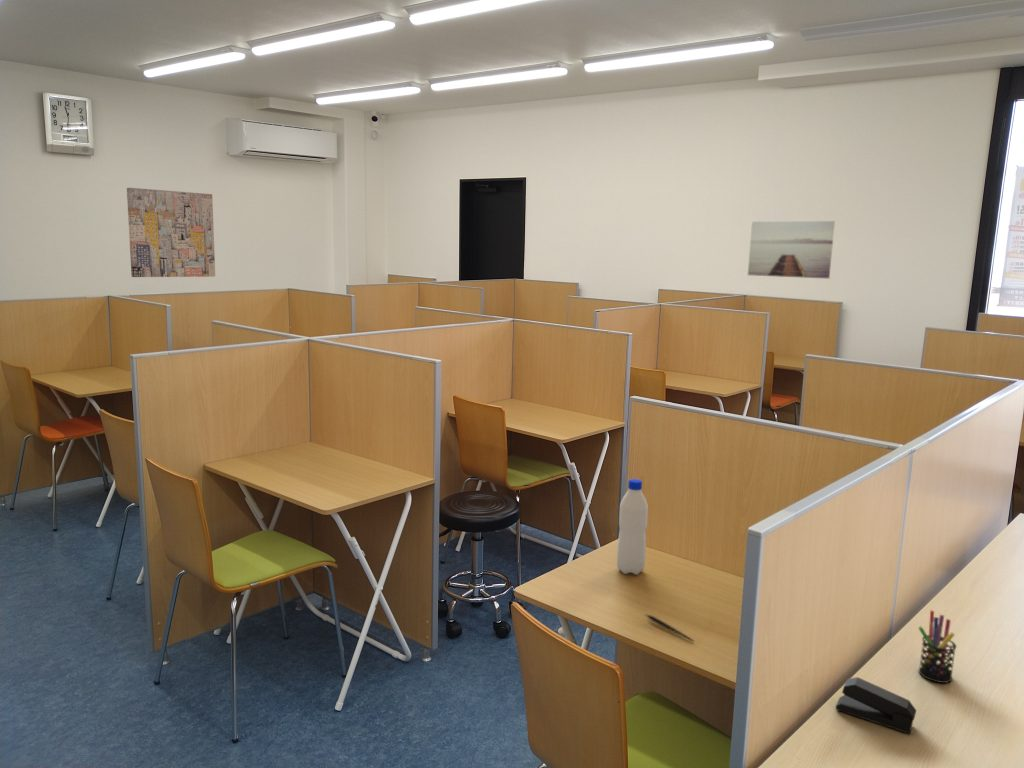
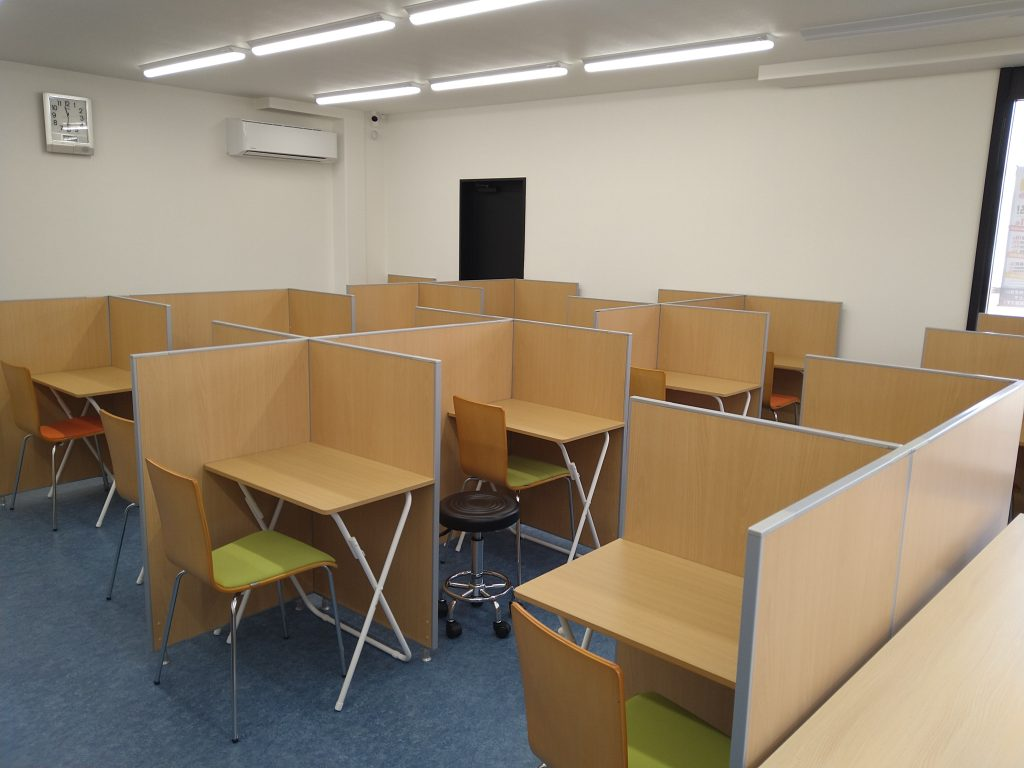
- pen holder (934, 645)
- wall art (173, 234)
- pen (668, 627)
- water bottle (632, 525)
- stapler (876, 702)
- wall art (789, 249)
